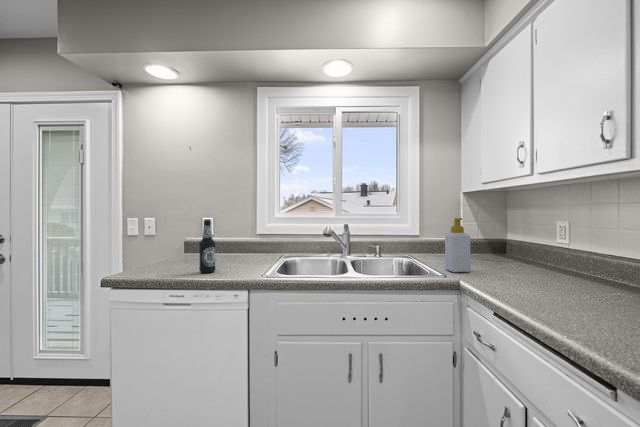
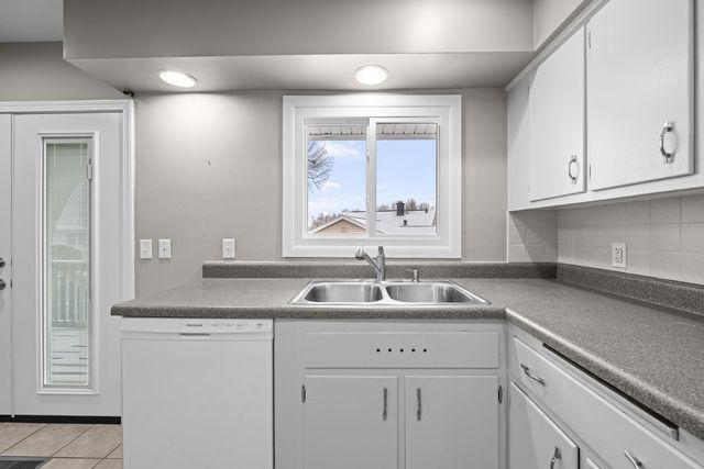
- bottle (207, 245)
- soap bottle (457, 244)
